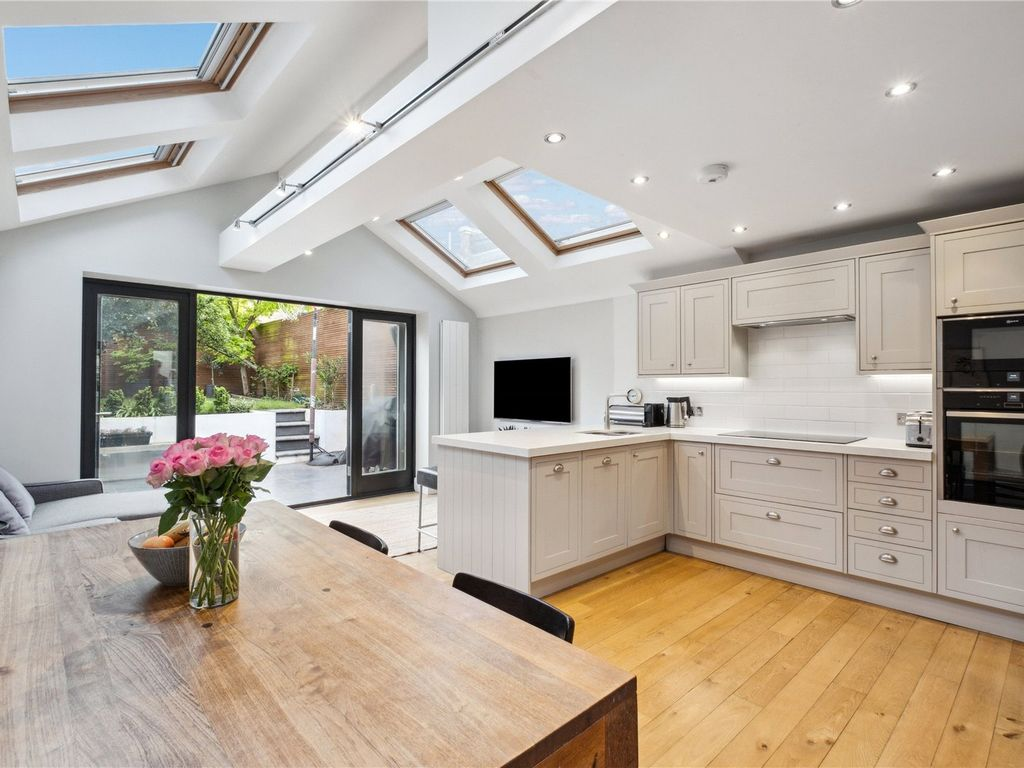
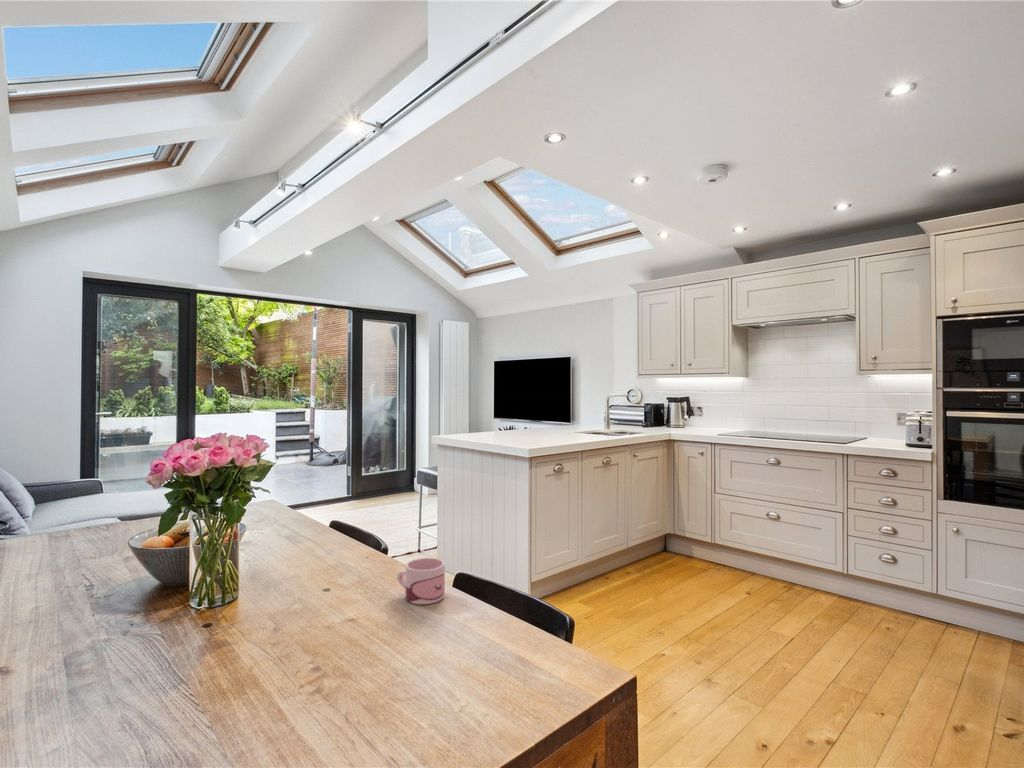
+ mug (420, 579)
